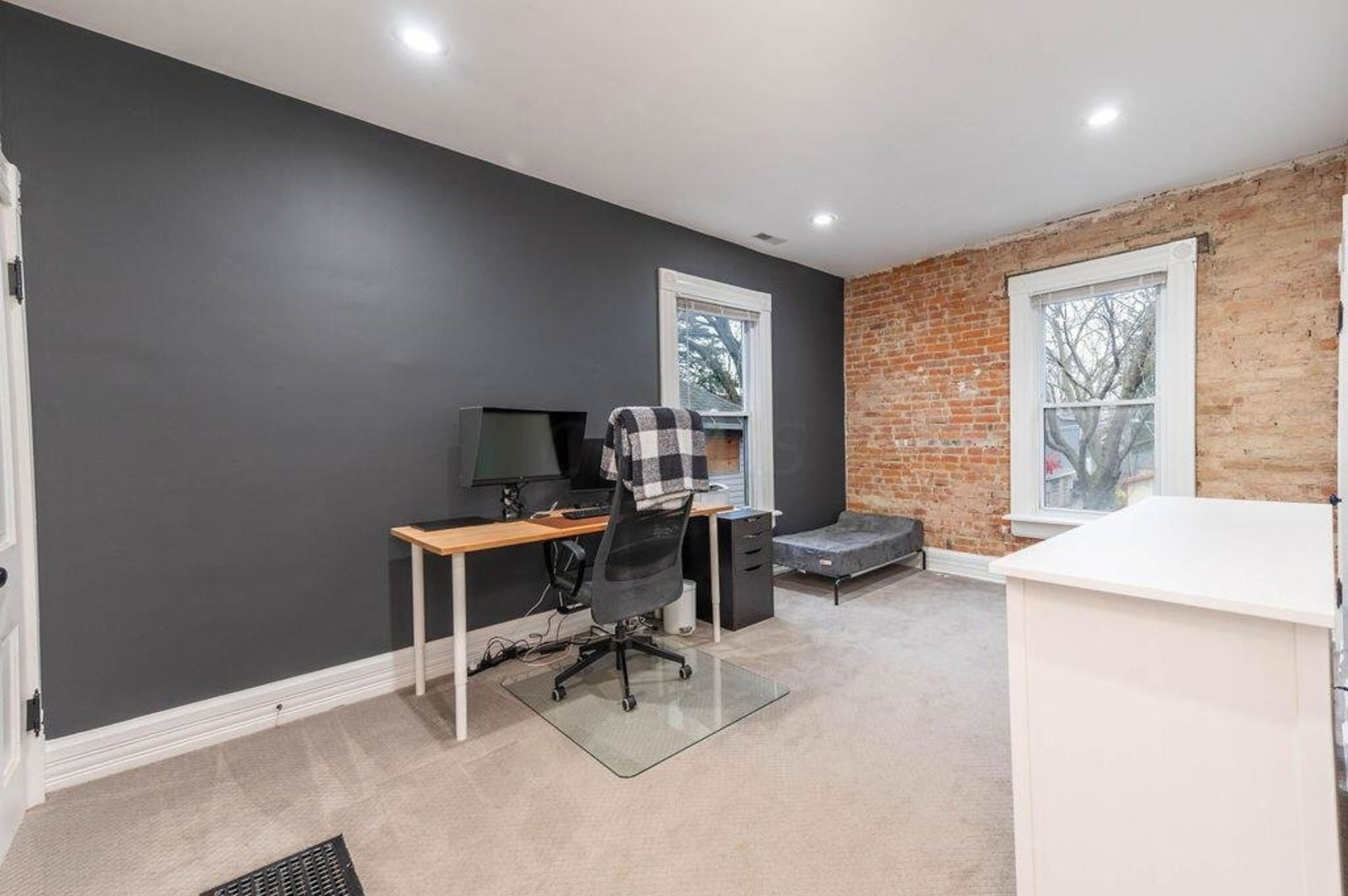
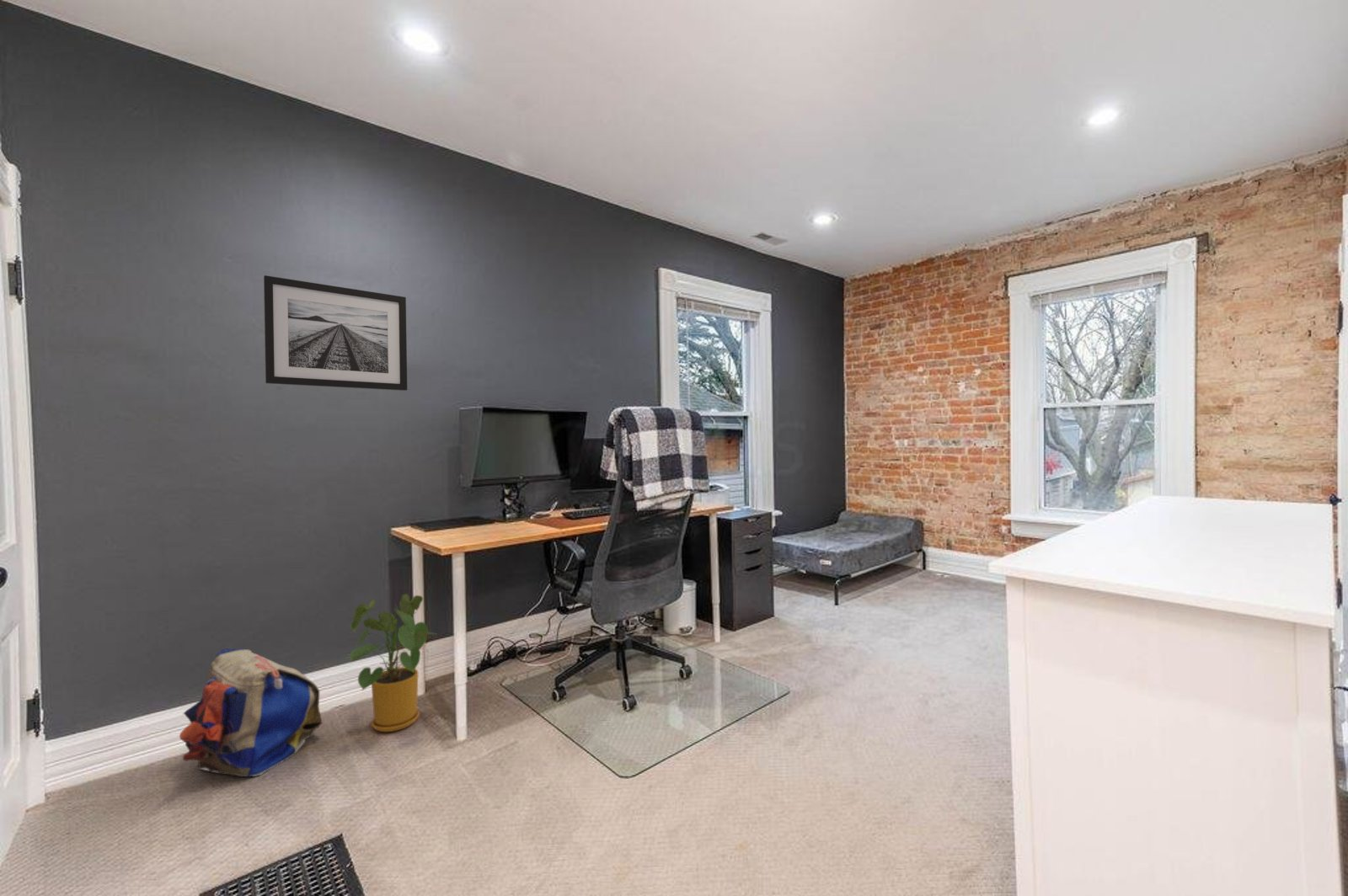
+ wall art (340, 337)
+ house plant (389, 664)
+ backpack (254, 706)
